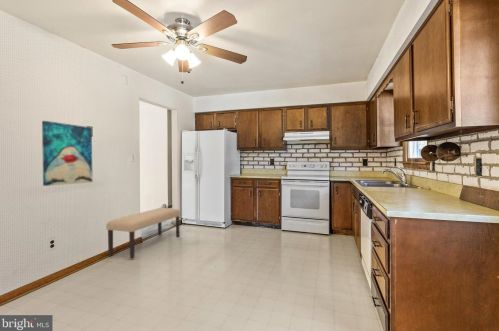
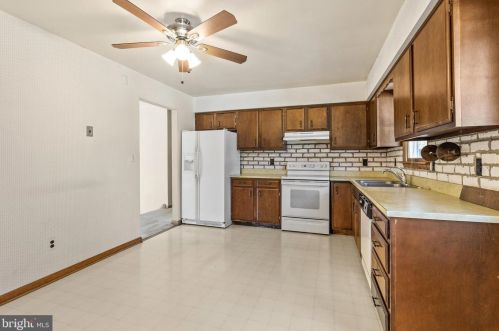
- bench (147, 226)
- wall art (69, 154)
